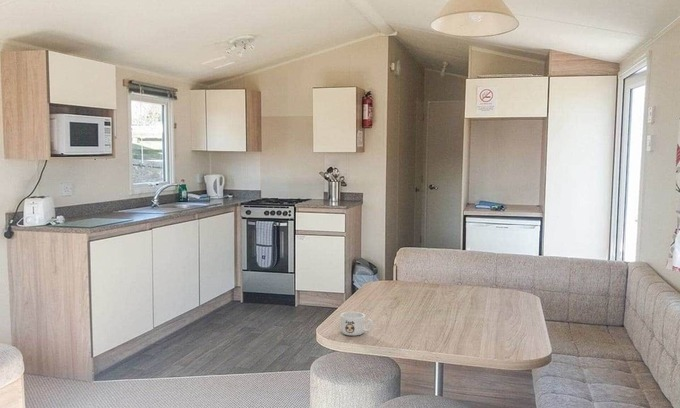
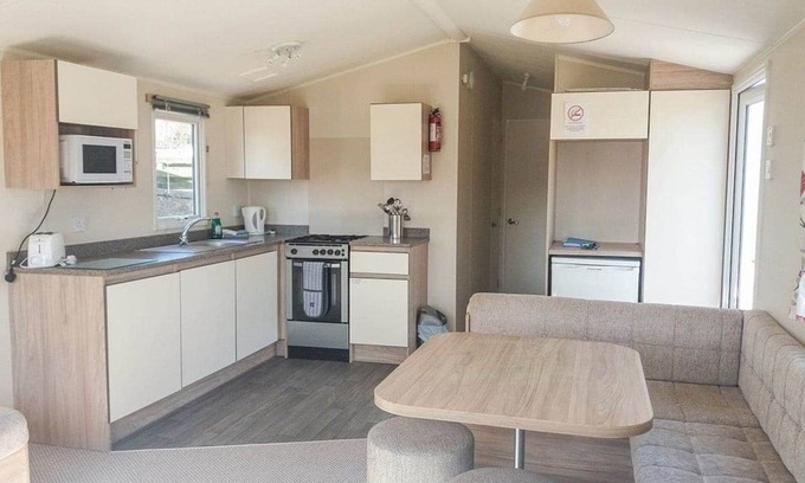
- mug (356, 324)
